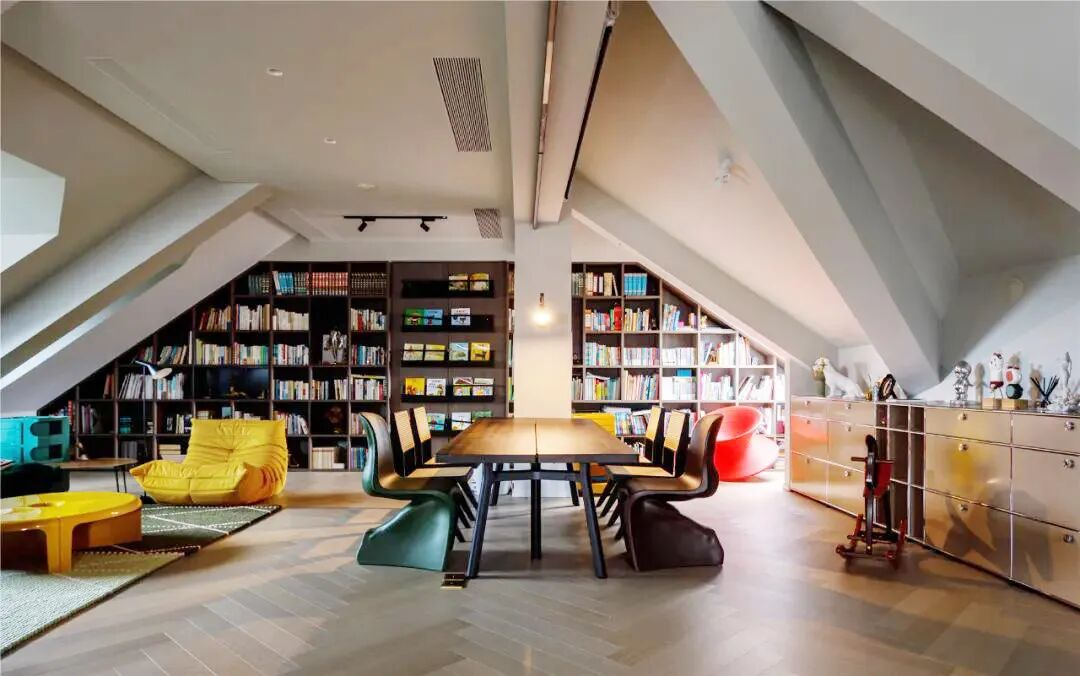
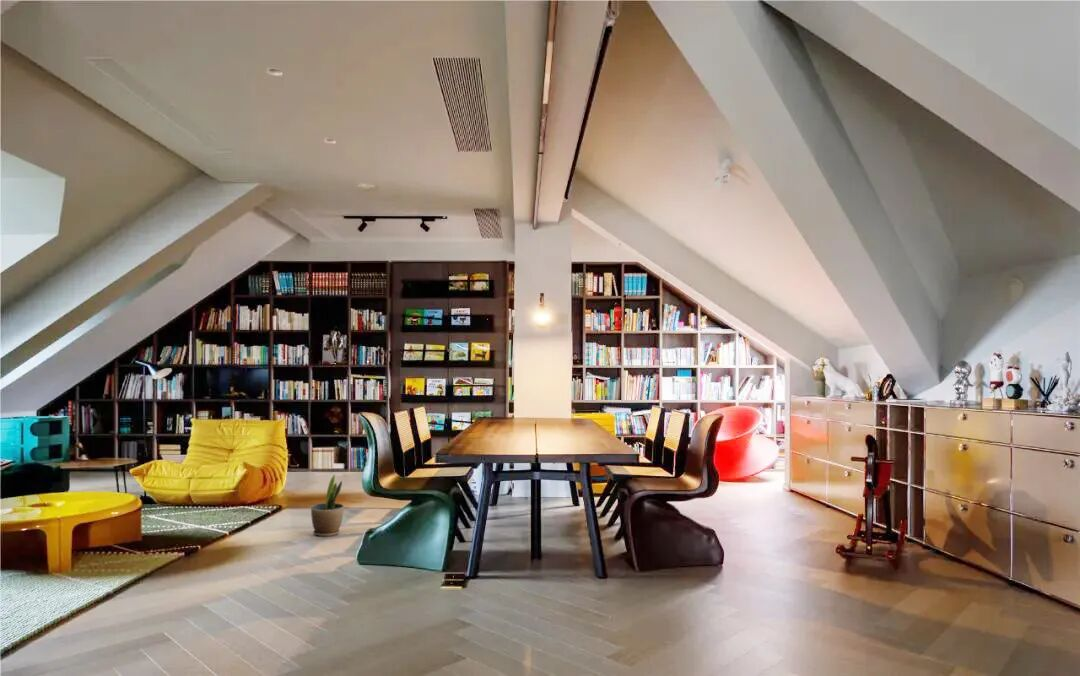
+ potted plant (327, 505)
